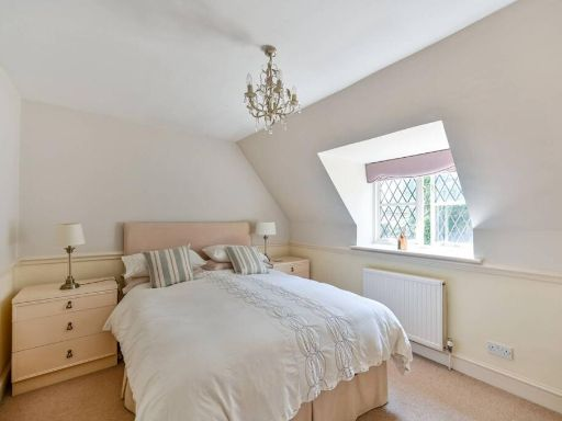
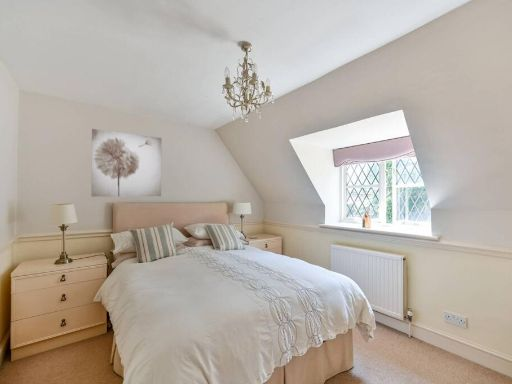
+ wall art (128, 165)
